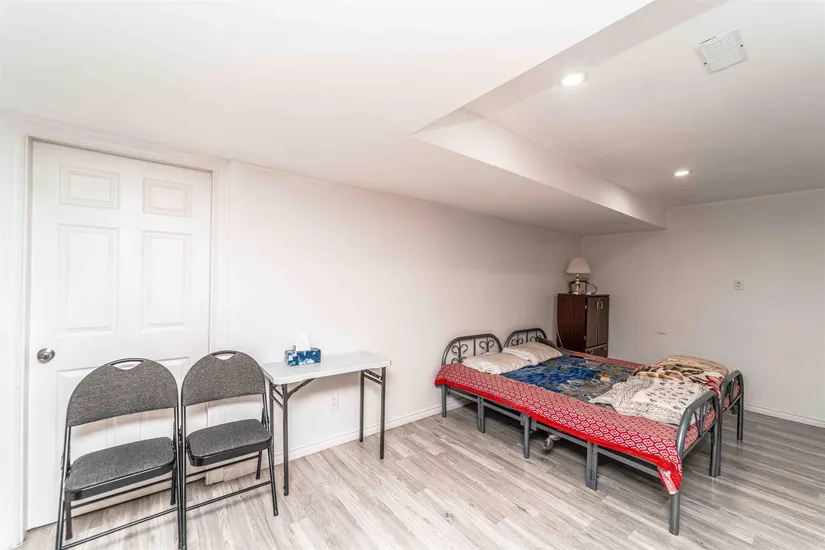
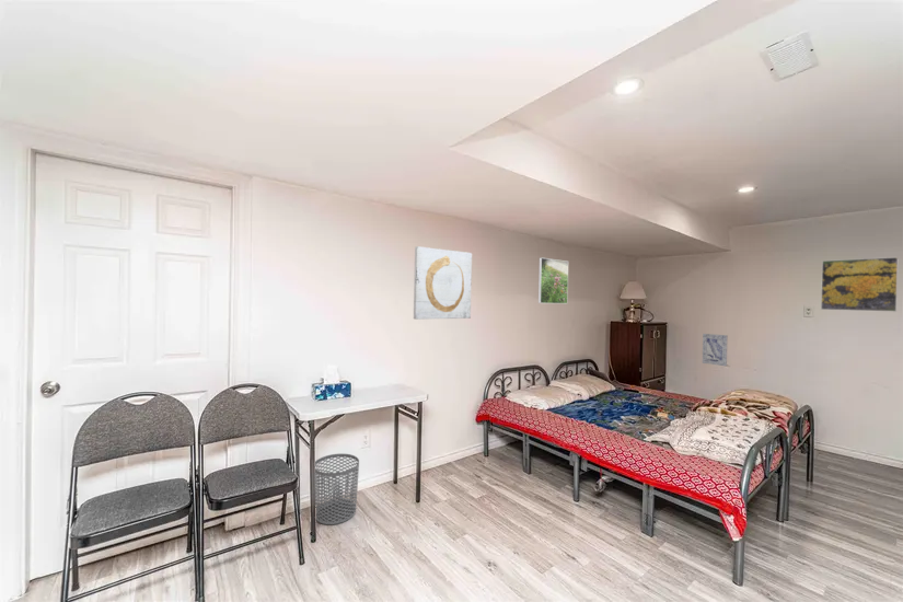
+ wall art (443, 283)
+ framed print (857, 285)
+ waste bin (335, 488)
+ wall art (714, 349)
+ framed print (554, 281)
